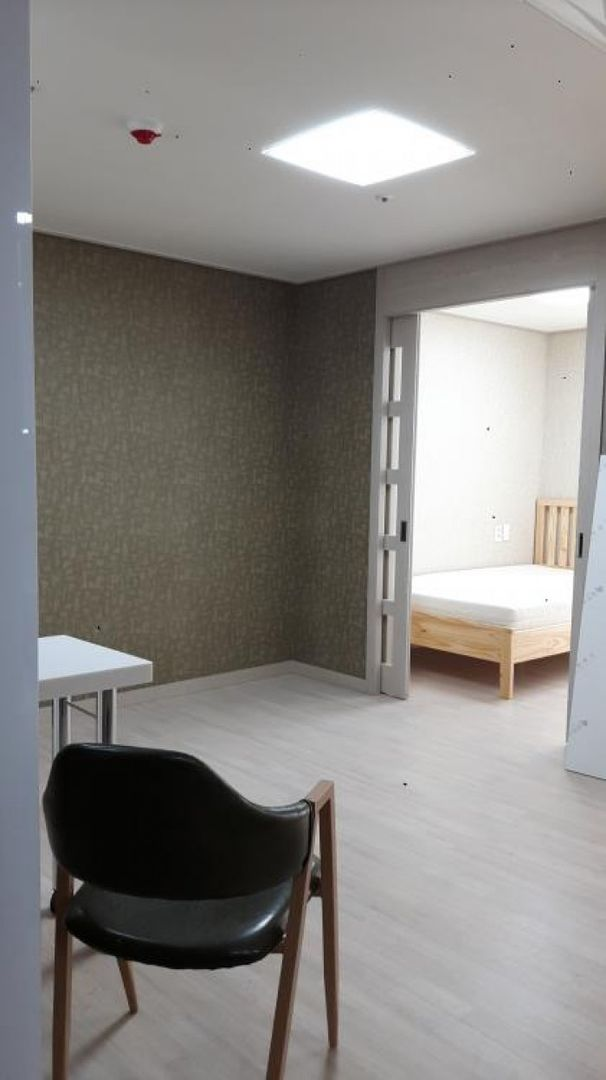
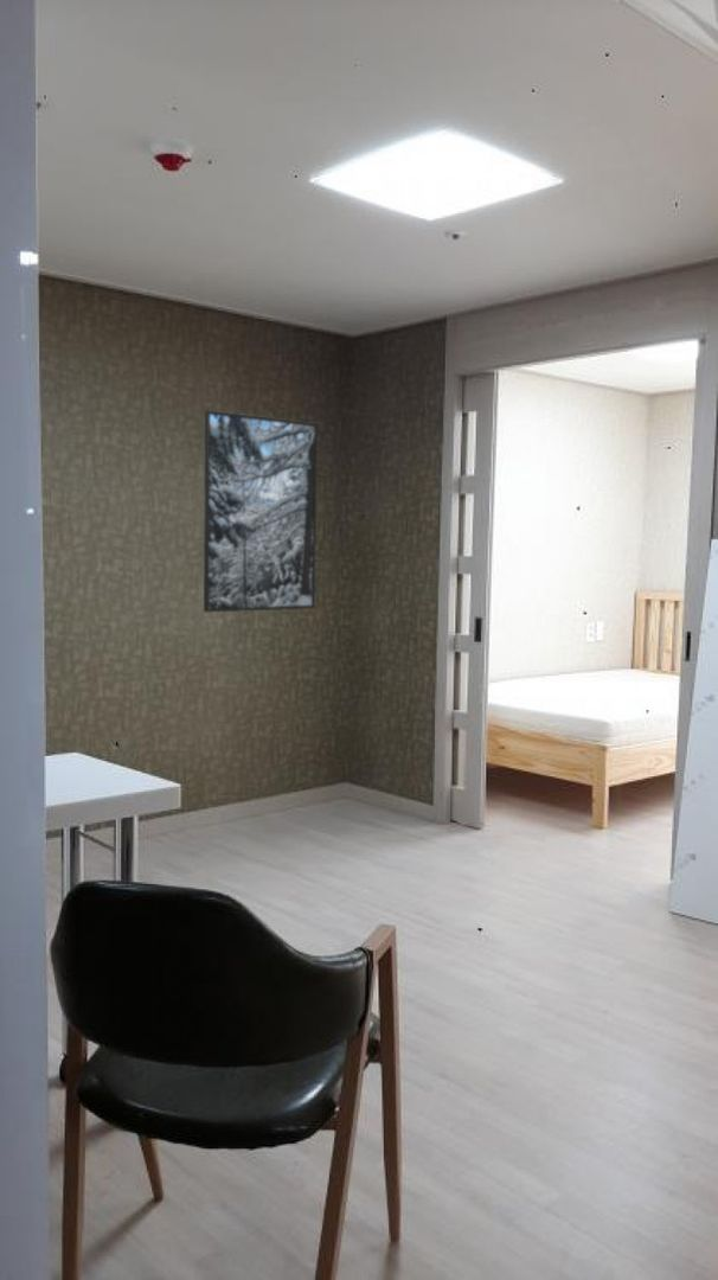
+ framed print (262, 514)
